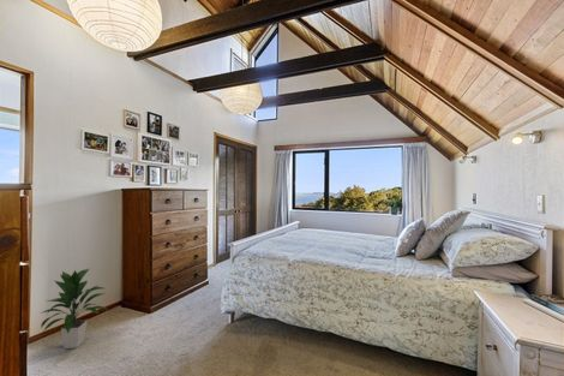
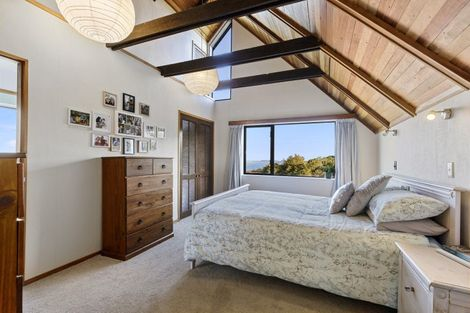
- indoor plant (72, 305)
